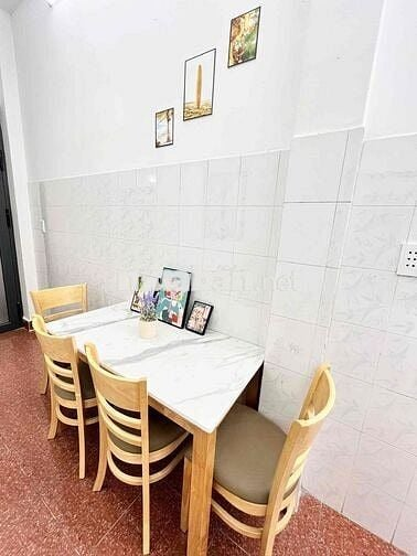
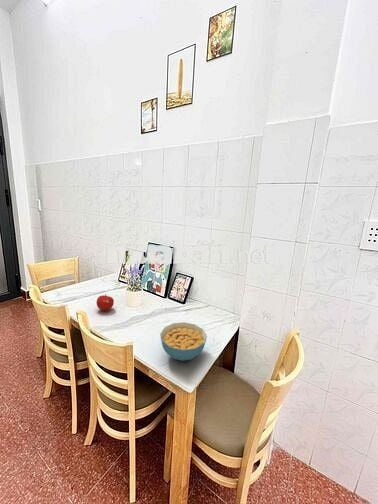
+ fruit (105, 301)
+ cereal bowl (183, 344)
